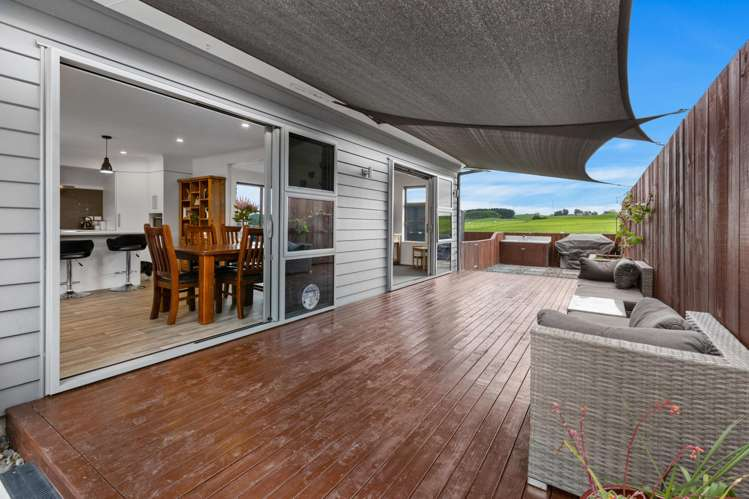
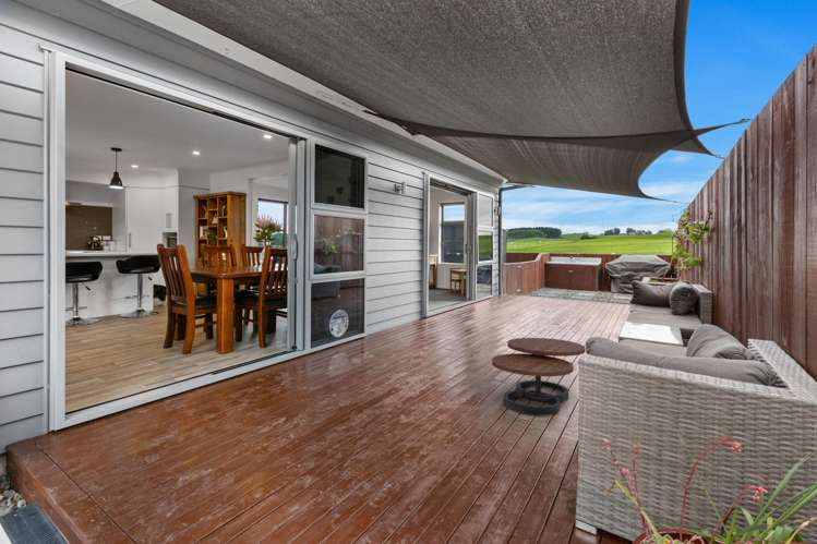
+ coffee table (538, 373)
